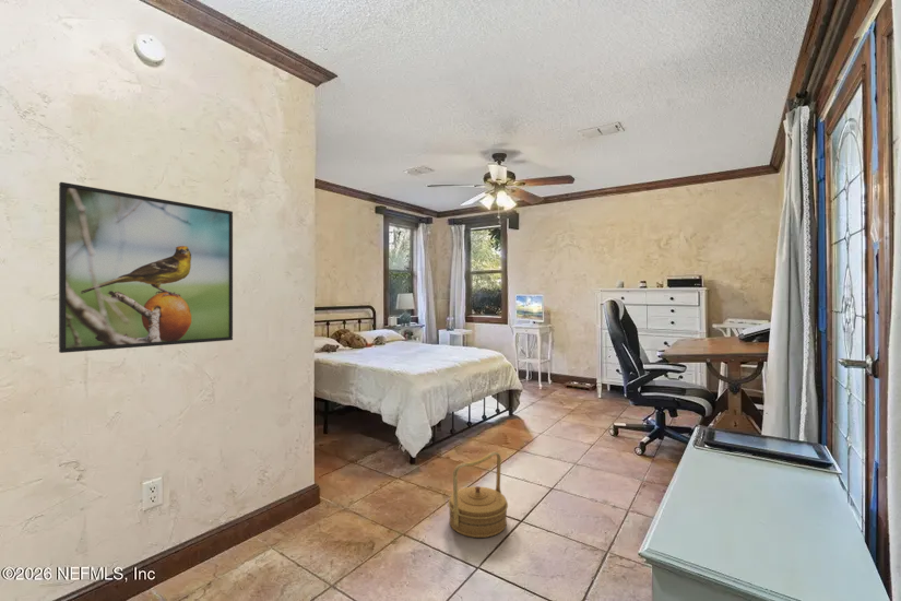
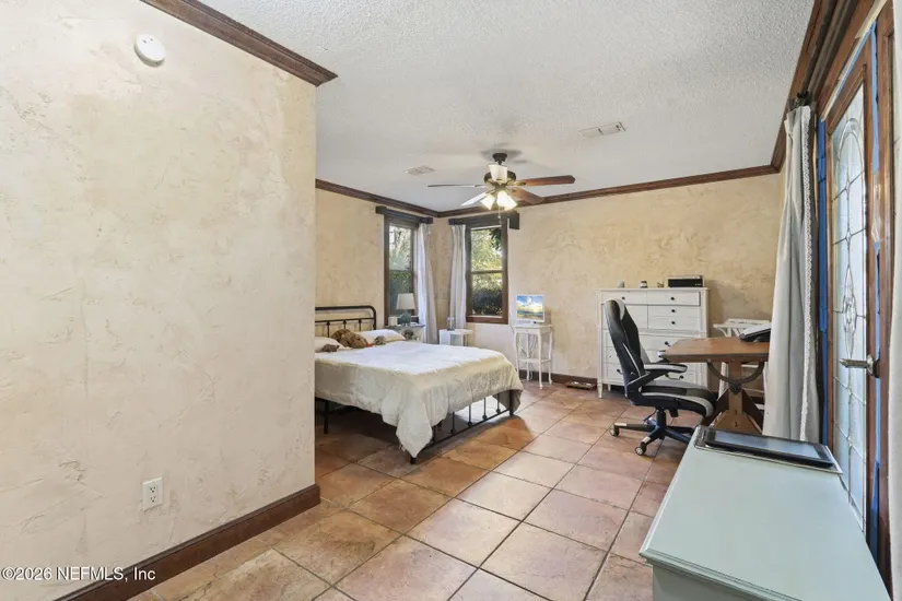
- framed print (157, 272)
- basket (477, 490)
